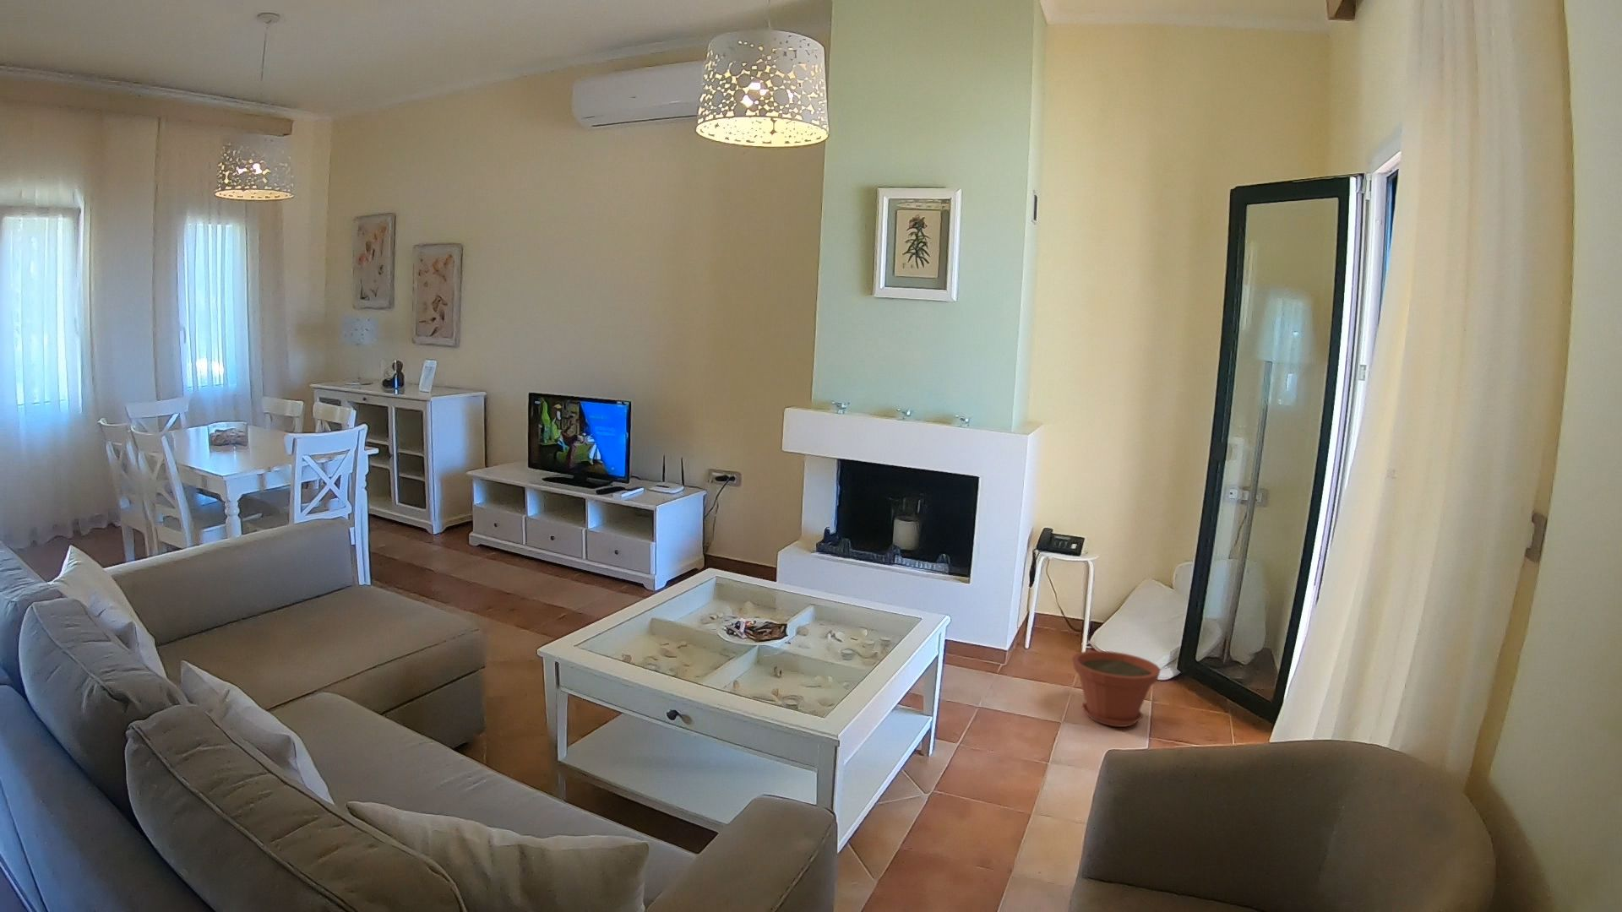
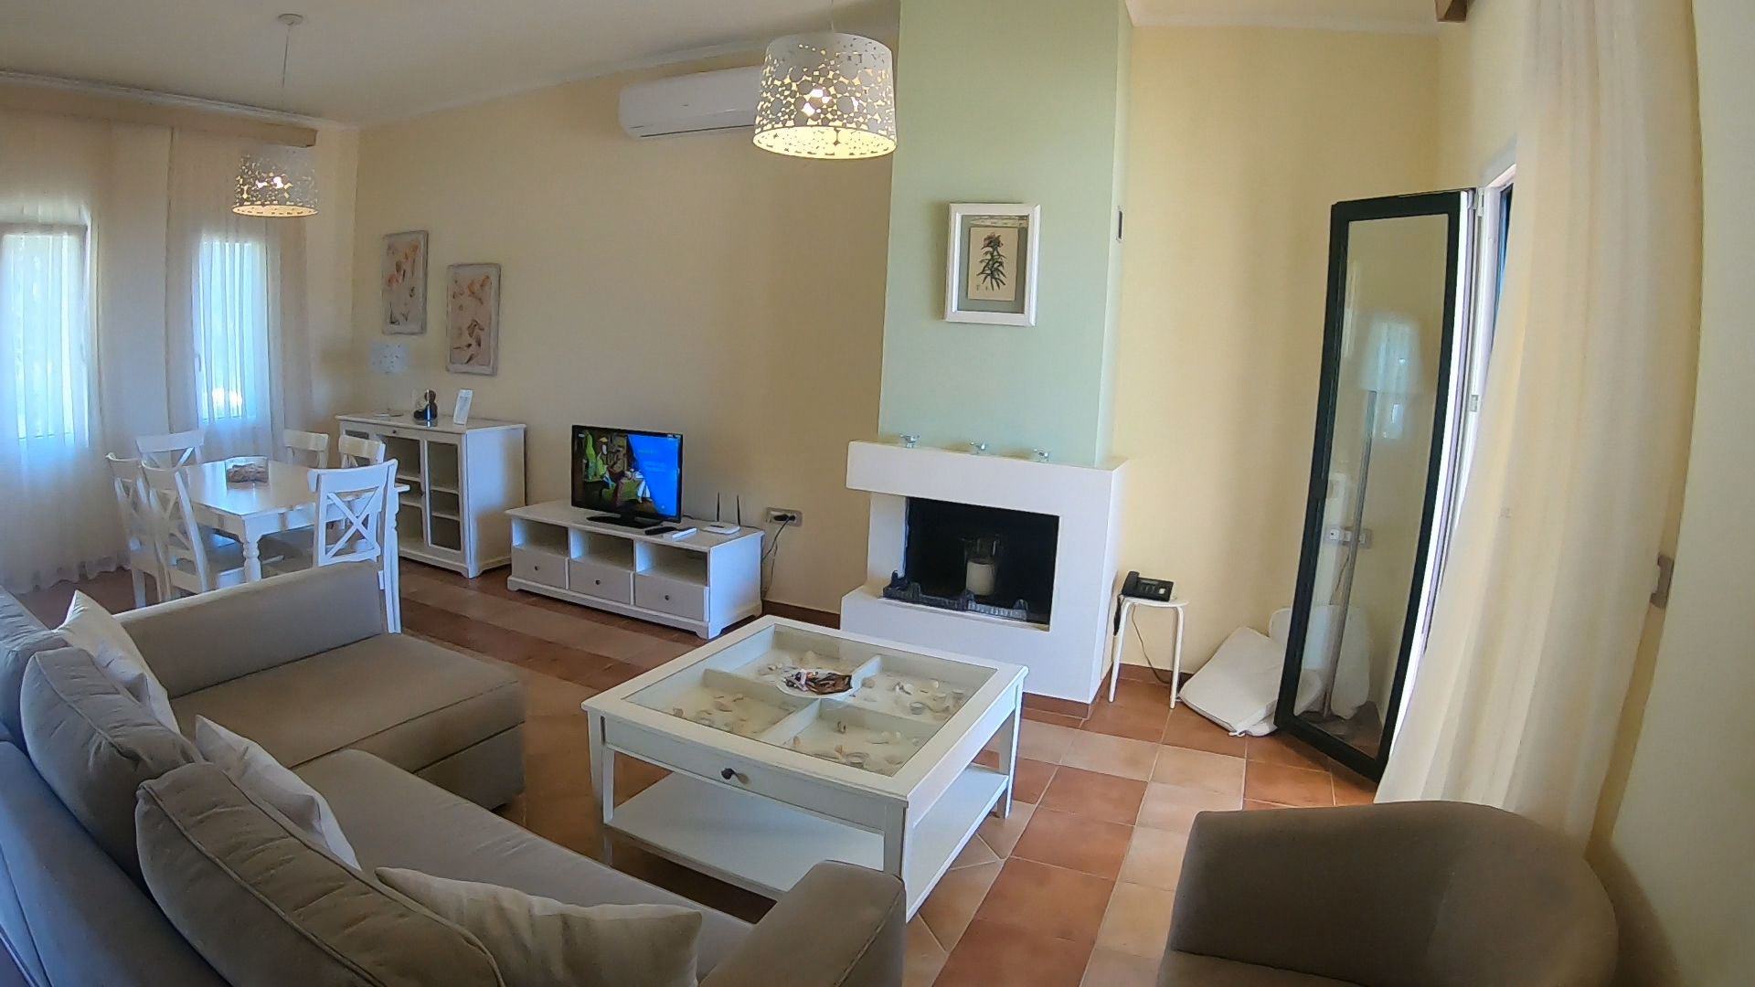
- plant pot (1113, 690)
